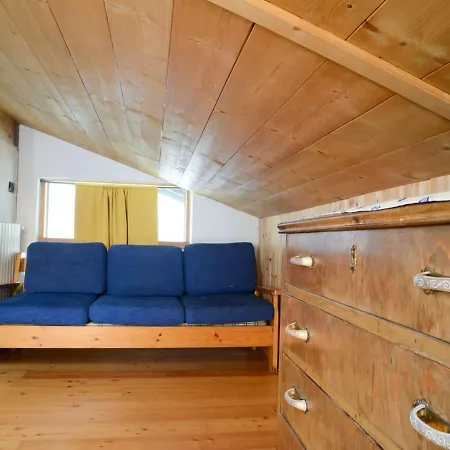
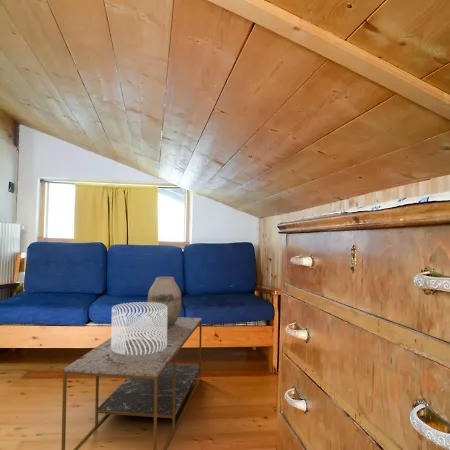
+ coffee table (148, 374)
+ decorative bowl (139, 325)
+ vase (164, 300)
